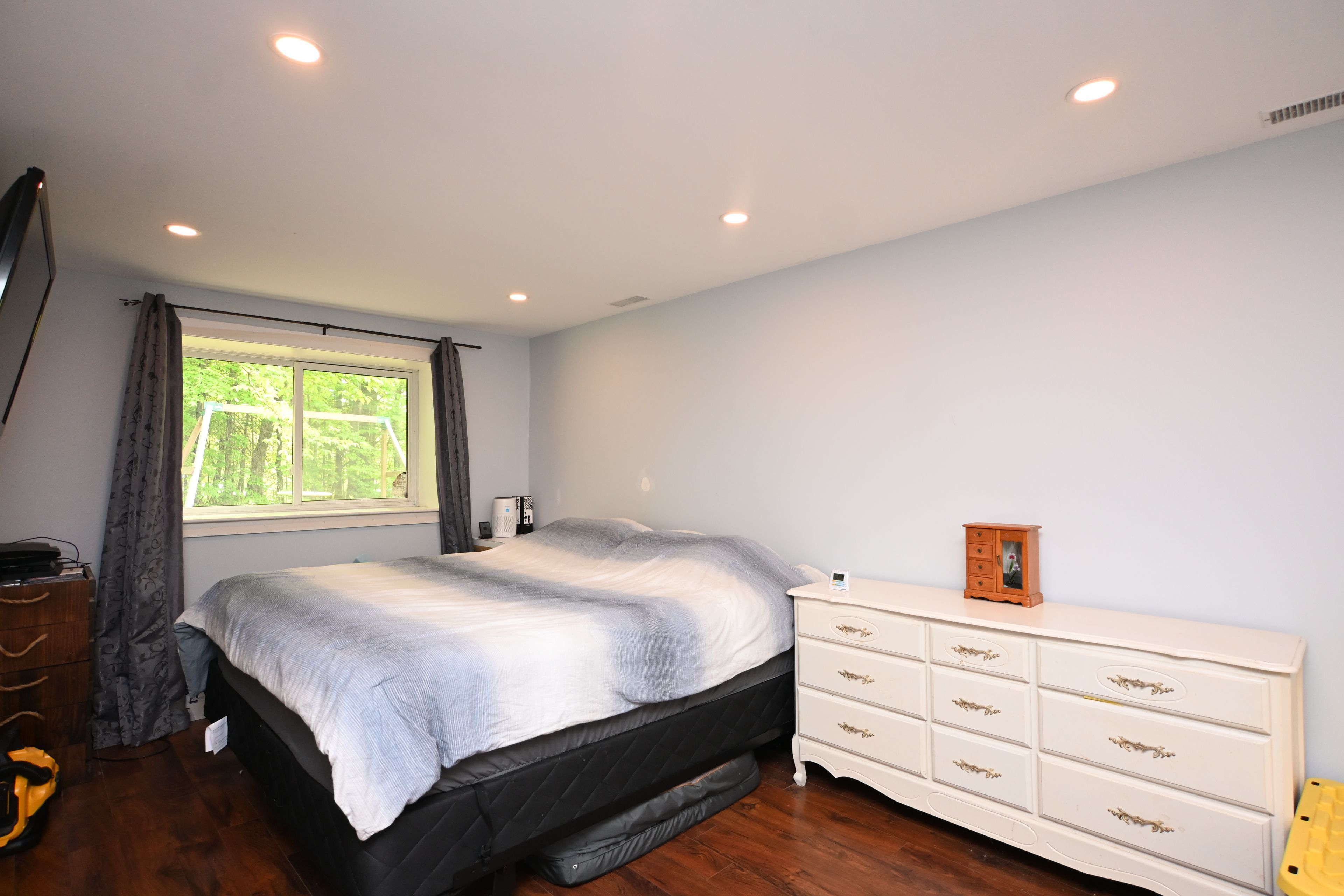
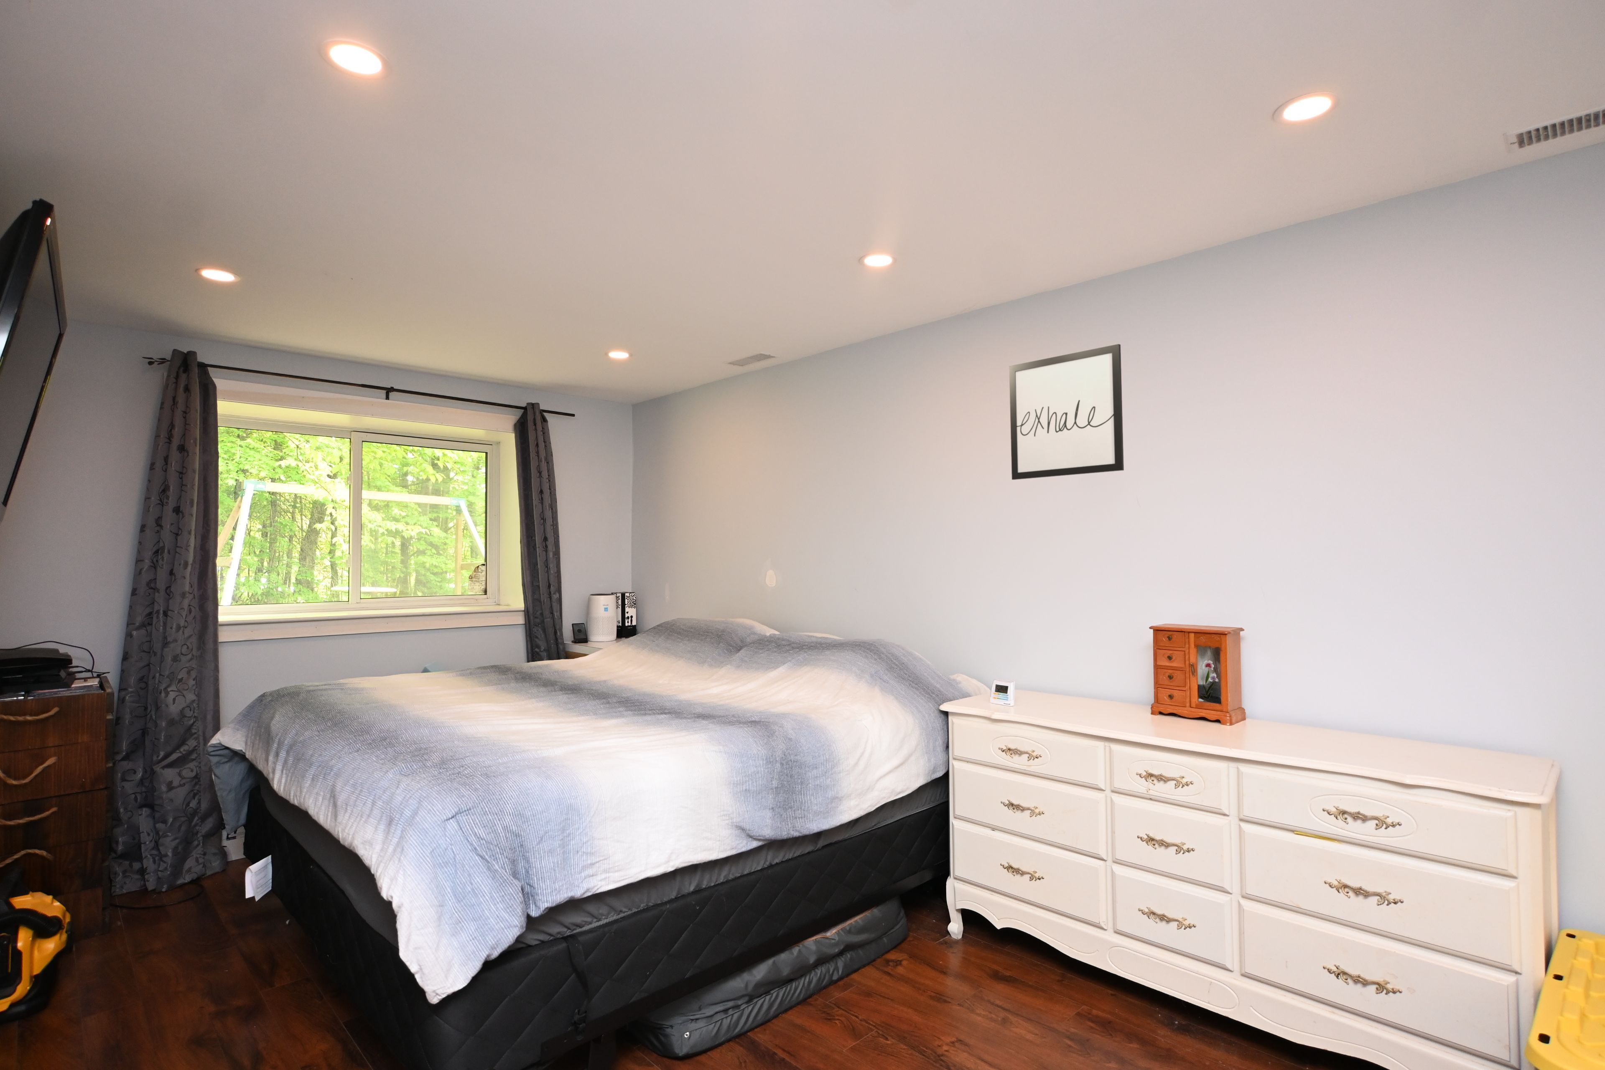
+ wall art (1063, 416)
